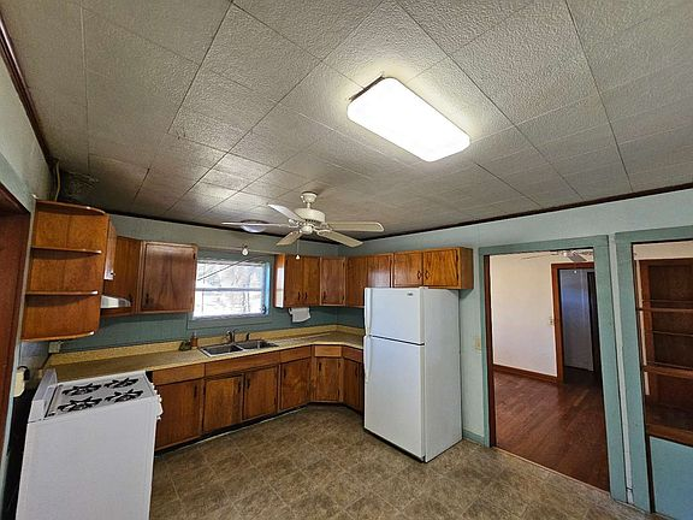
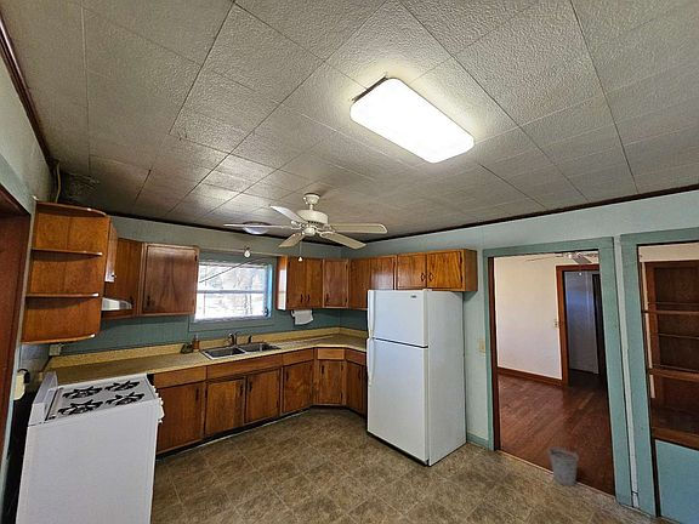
+ bucket (562, 466)
